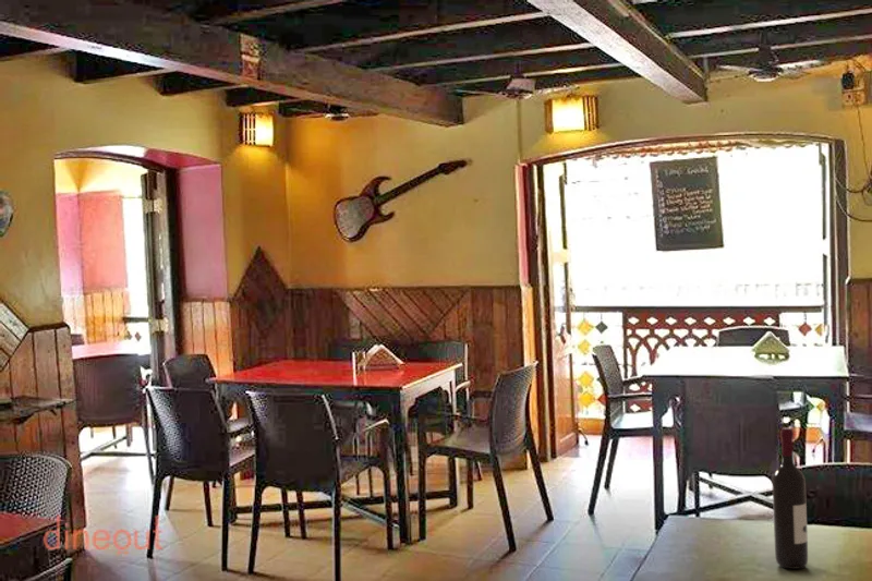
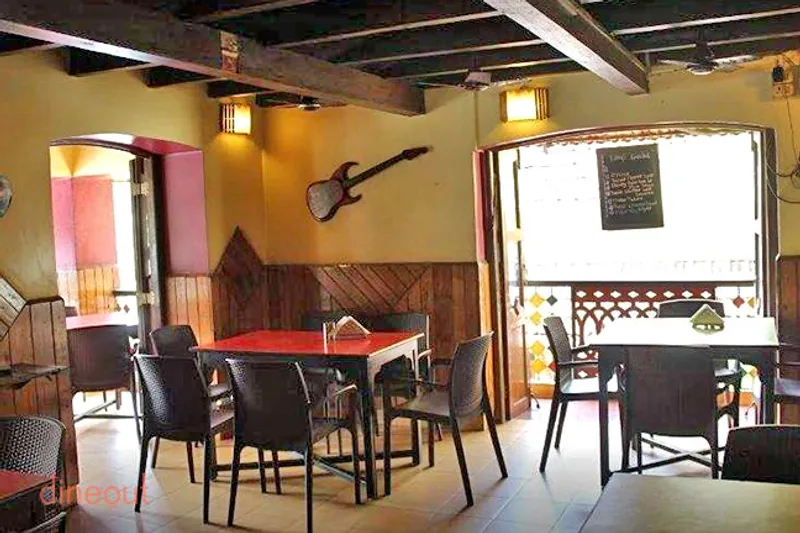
- wine bottle (789, 496)
